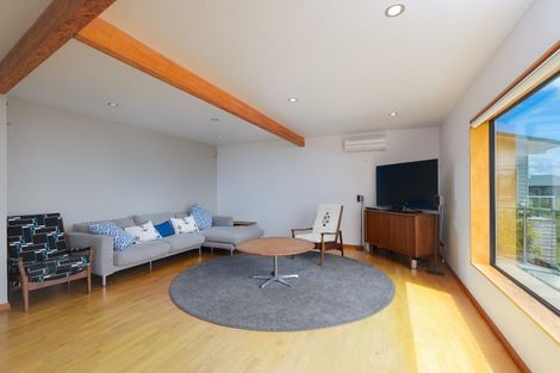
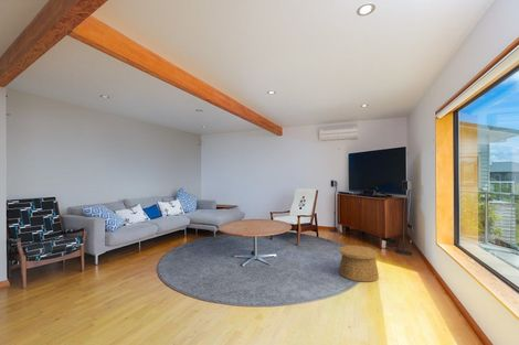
+ basket (358, 261)
